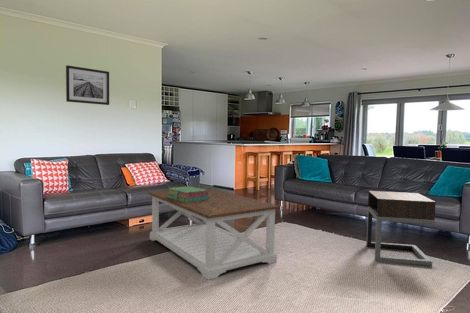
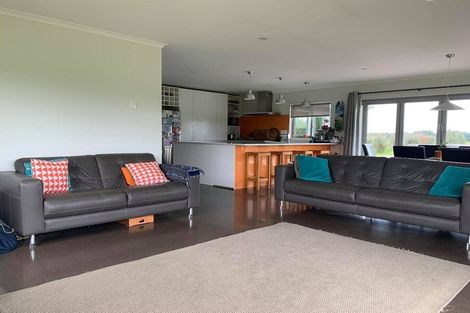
- stack of books (187, 193)
- wall art (88, 86)
- coffee table (207, 224)
- nightstand (400, 222)
